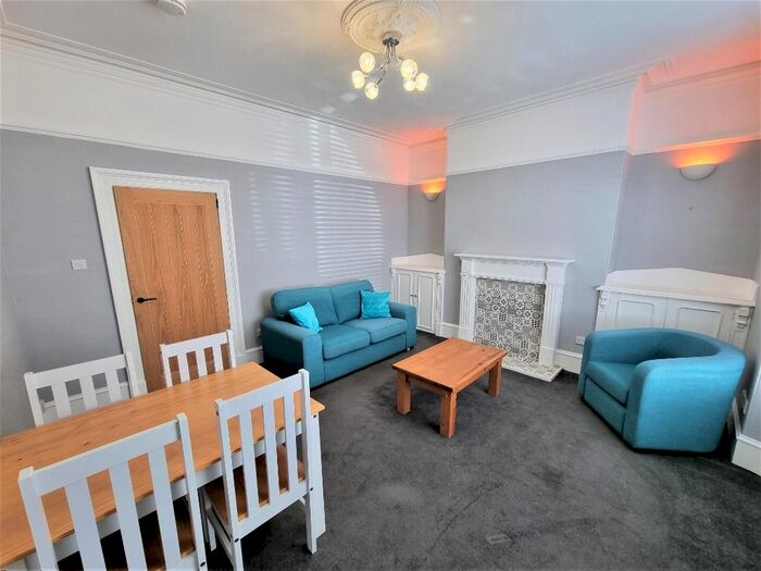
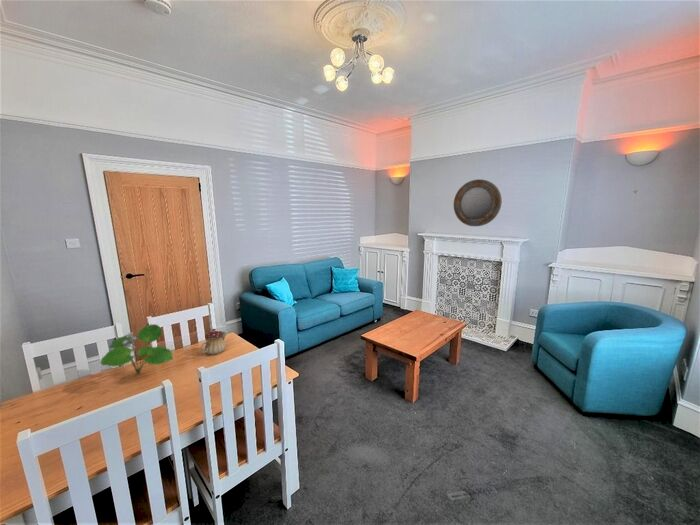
+ teapot (213, 340)
+ home mirror (476, 203)
+ plant (138, 353)
